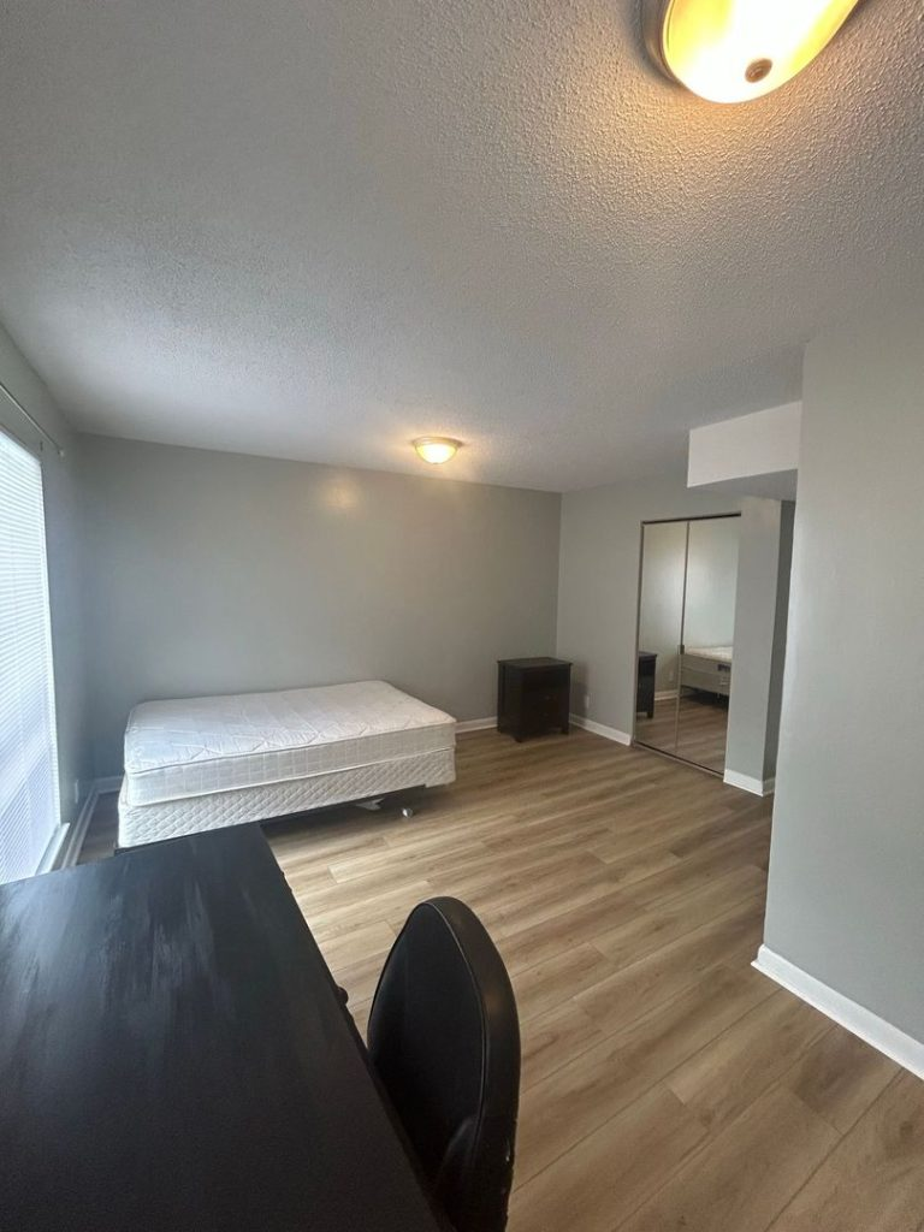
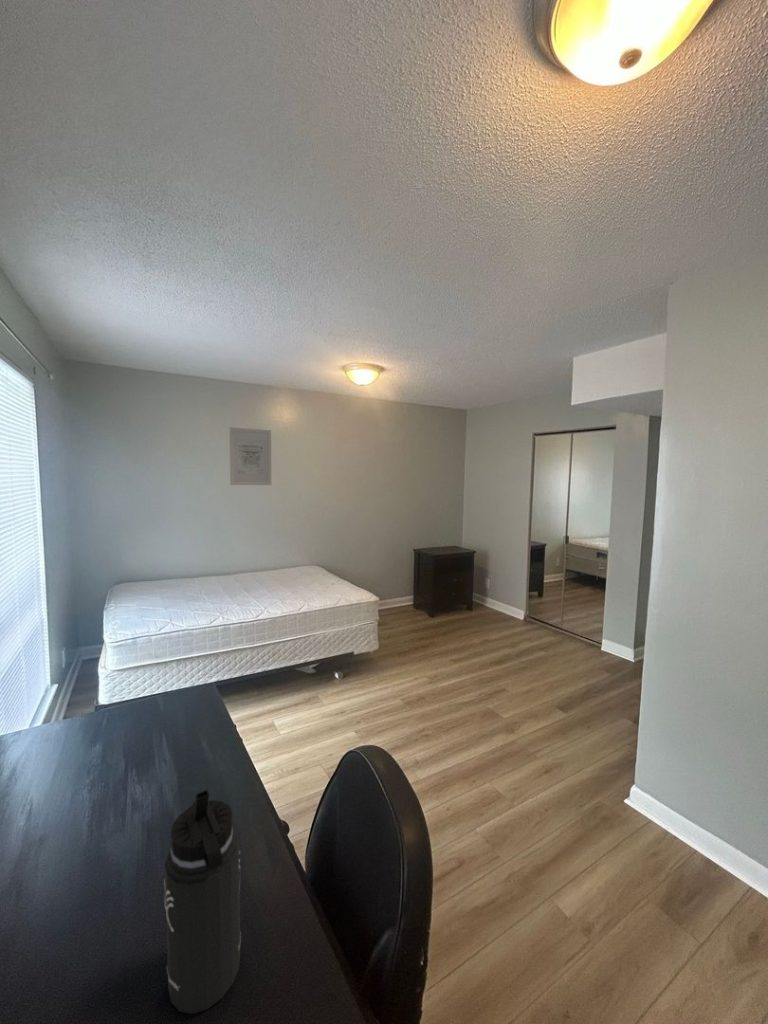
+ wall art (251, 457)
+ thermos bottle (205, 889)
